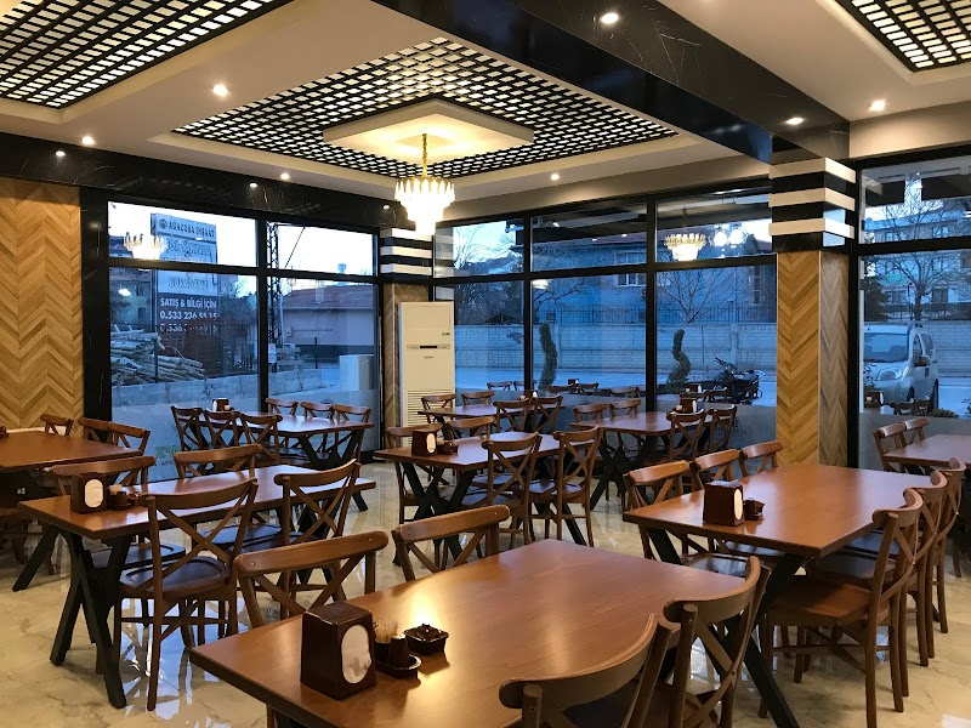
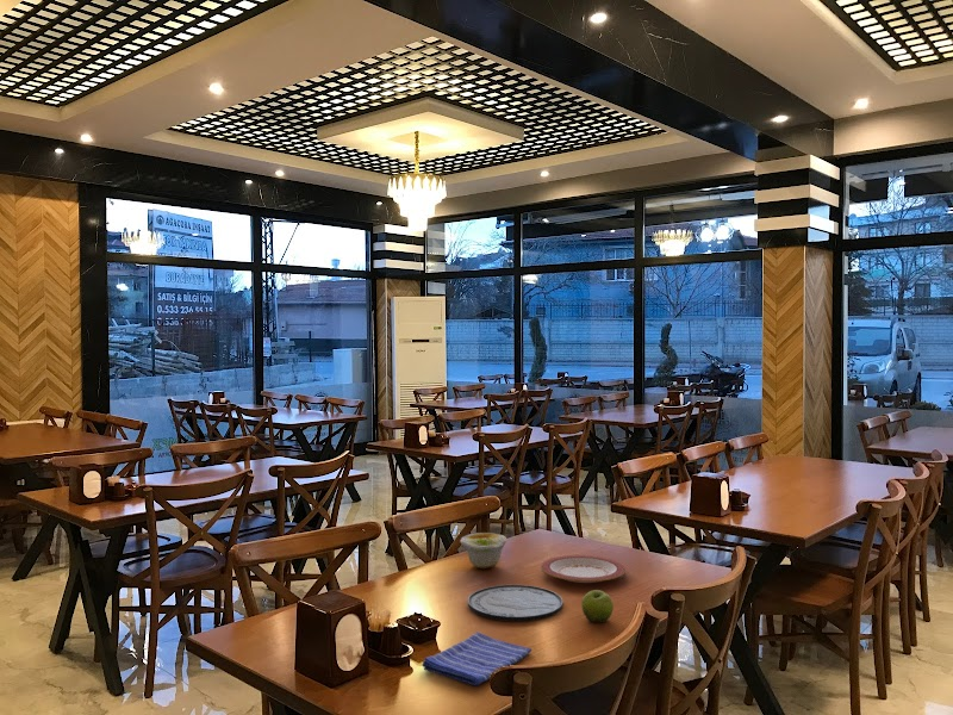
+ plate (583, 570)
+ bowl (484, 552)
+ plate (515, 602)
+ fruit (597, 605)
+ dish towel (476, 655)
